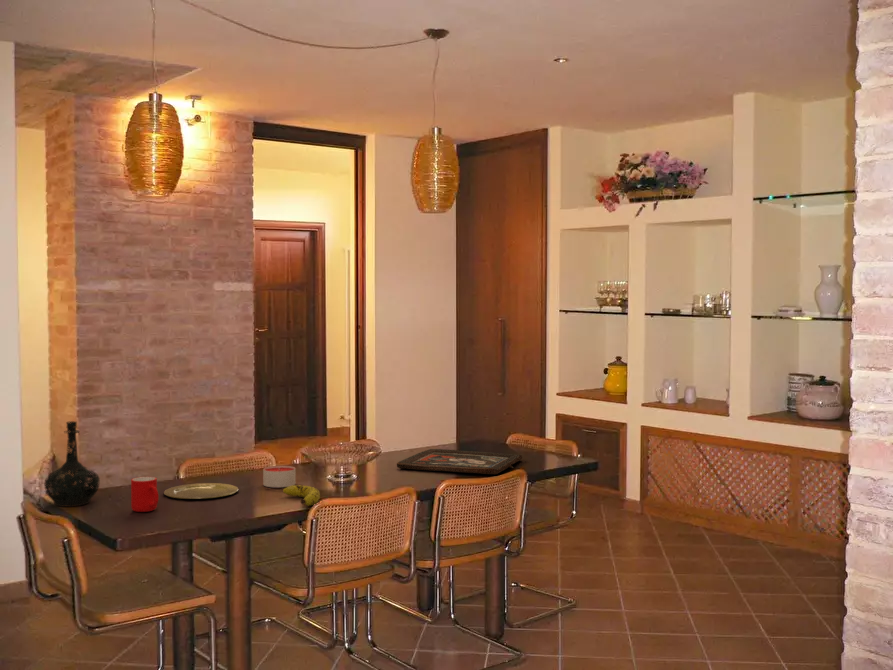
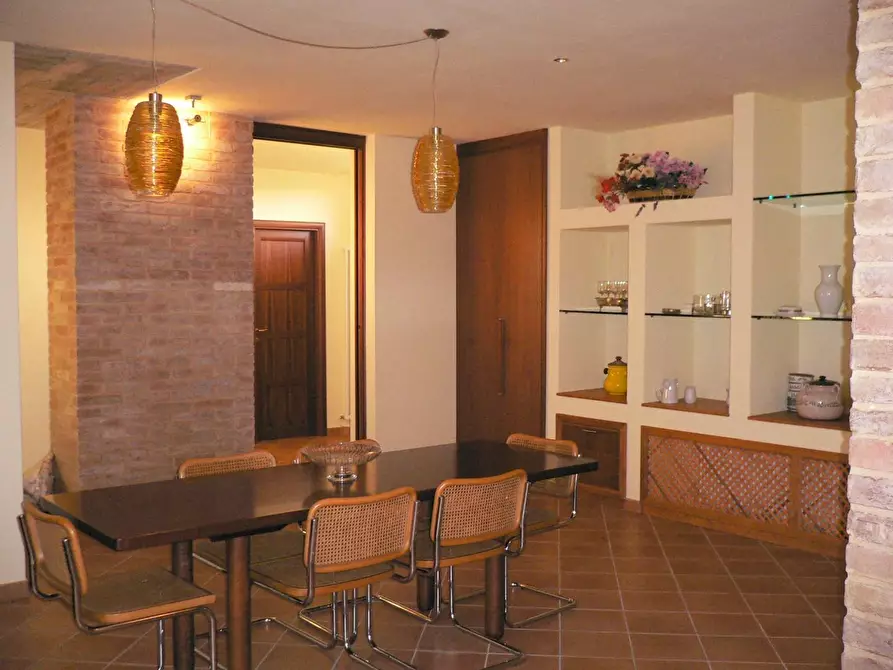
- fruit (298, 495)
- religious icon (462, 461)
- candle (279, 475)
- cup (147, 495)
- bottle (72, 462)
- plate (201, 491)
